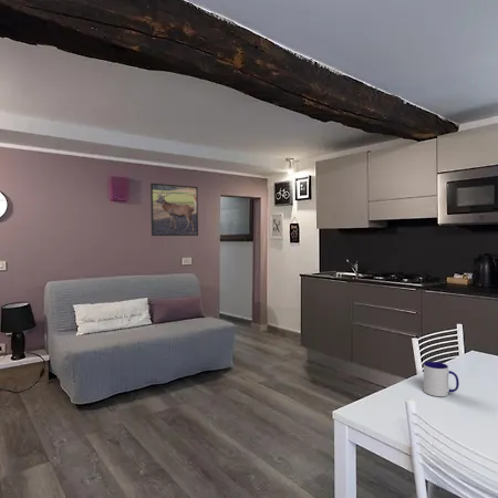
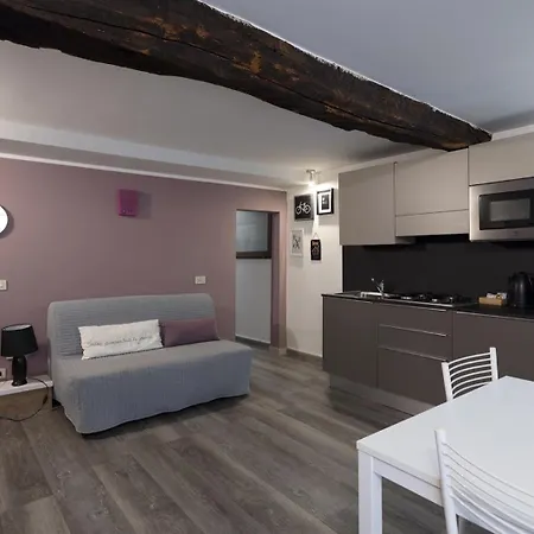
- mug (440, 380)
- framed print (175, 210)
